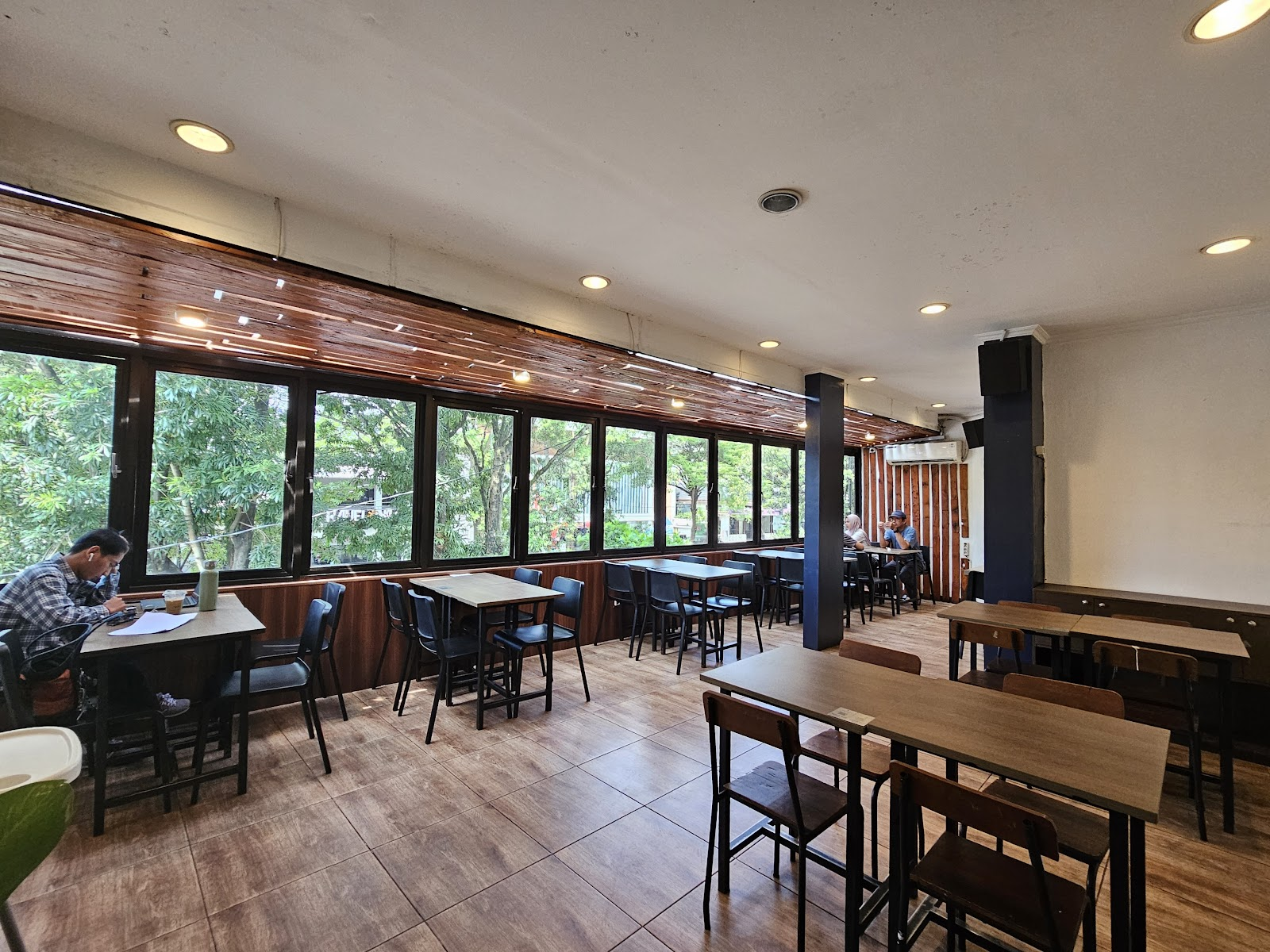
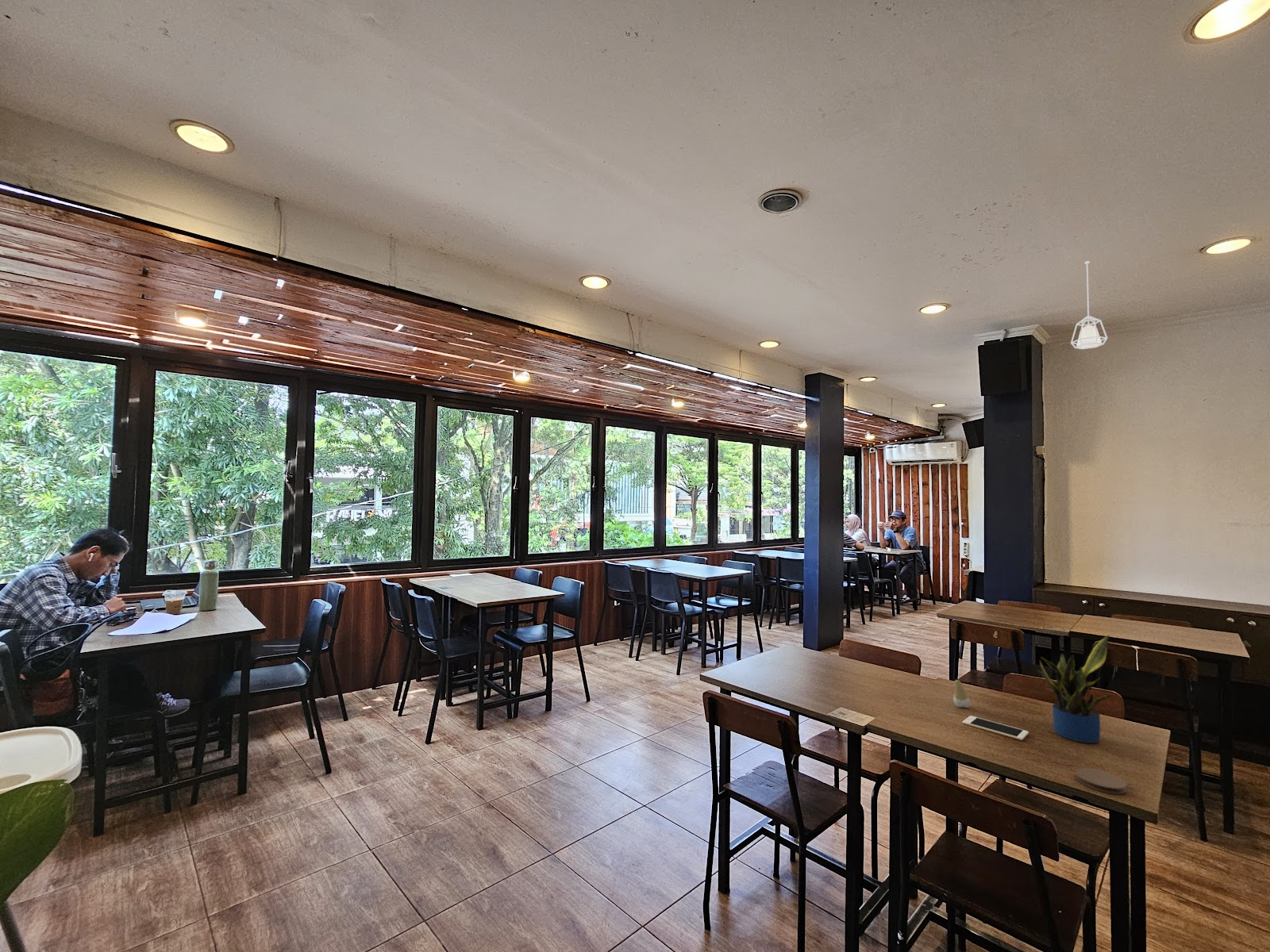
+ coaster (1100, 780)
+ tooth (961, 692)
+ pendant lamp (1087, 304)
+ cell phone (995, 727)
+ potted plant (1077, 683)
